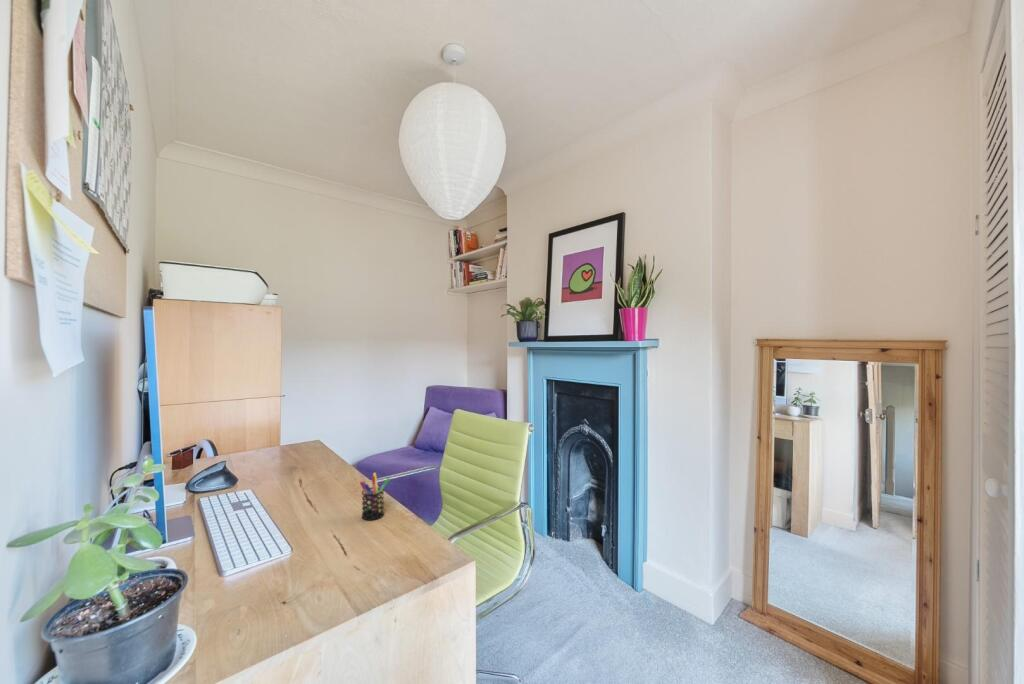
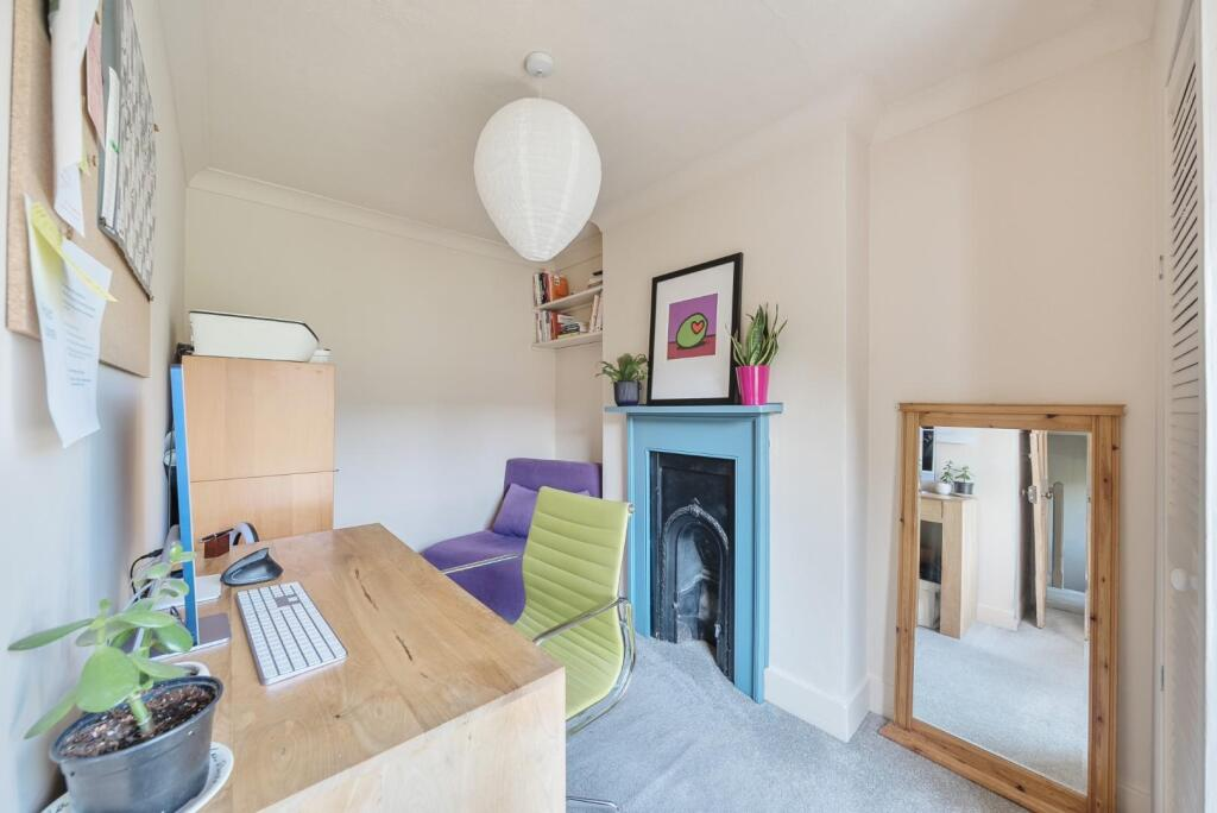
- pen holder (375, 494)
